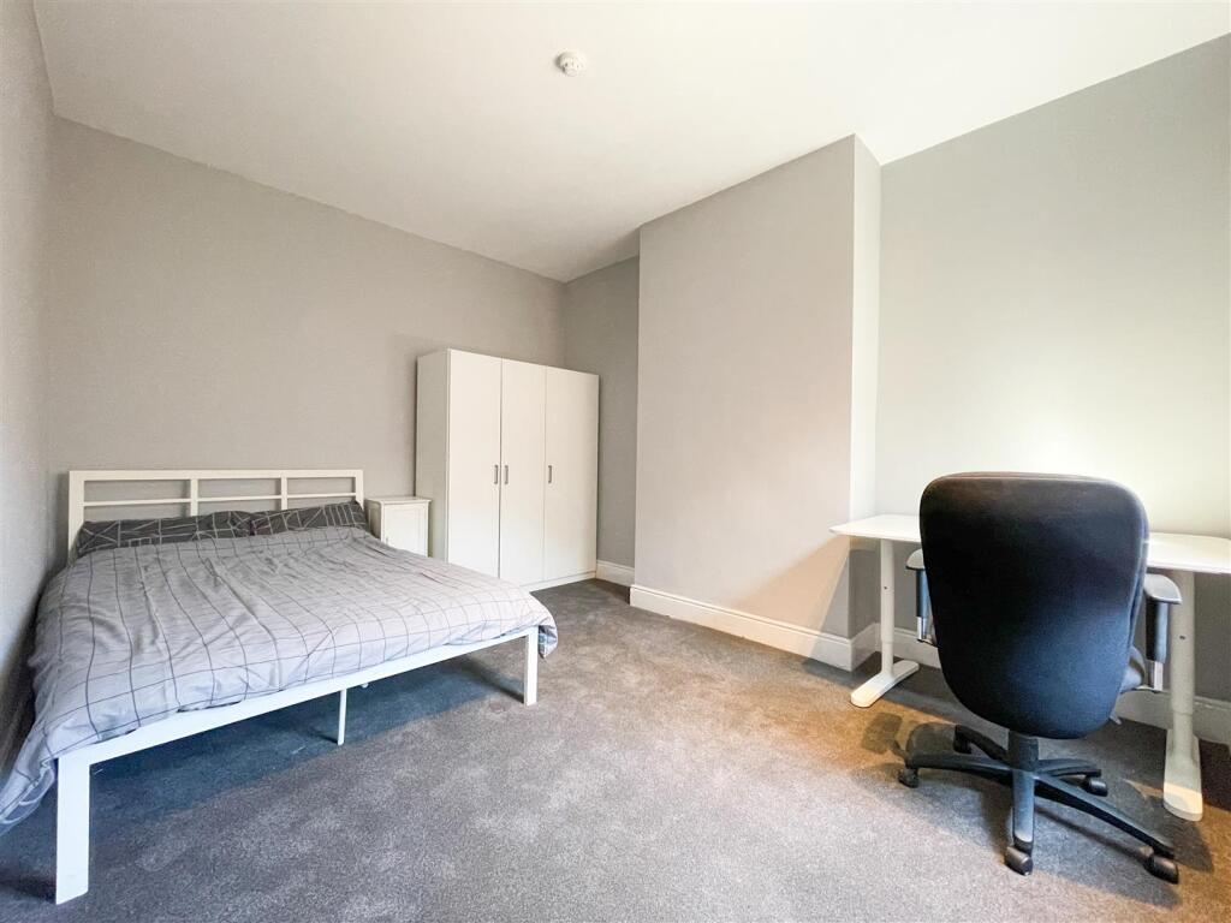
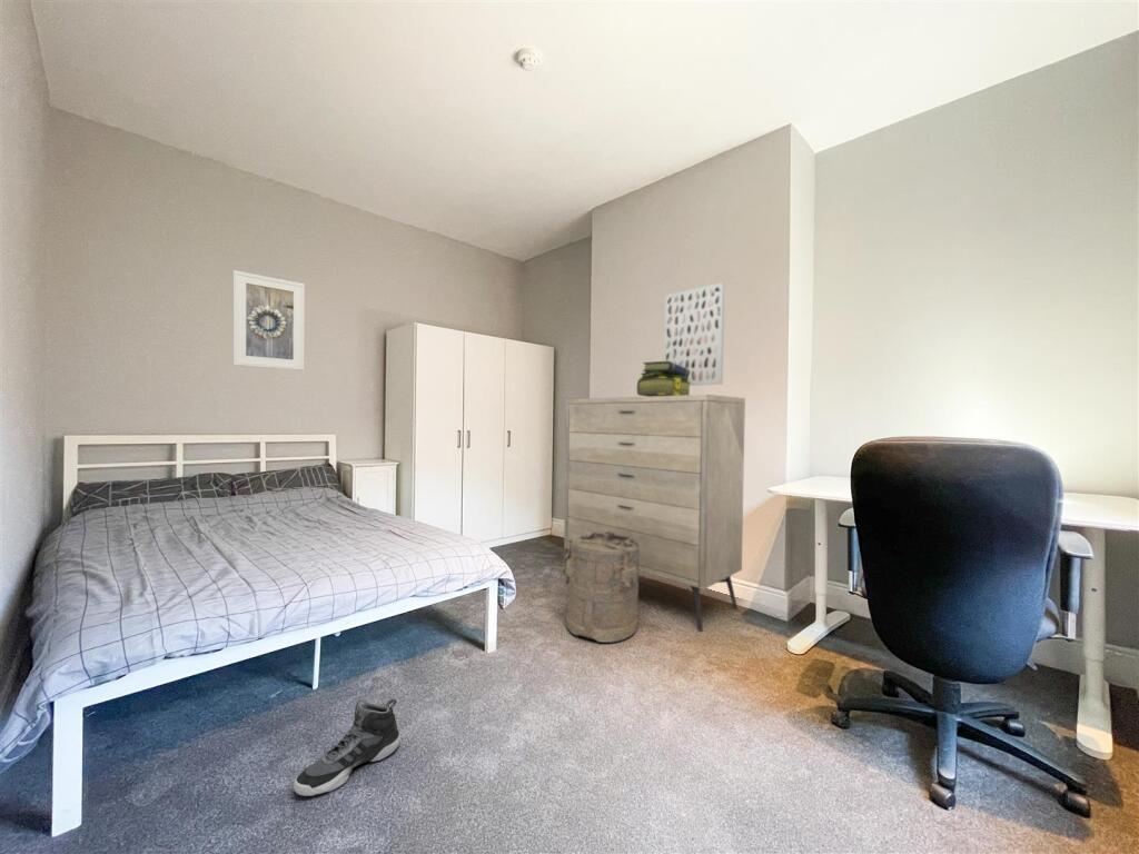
+ wall art (692, 337)
+ stack of books (664, 380)
+ laundry hamper (604, 582)
+ sneaker (349, 738)
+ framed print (269, 322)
+ dresser (647, 497)
